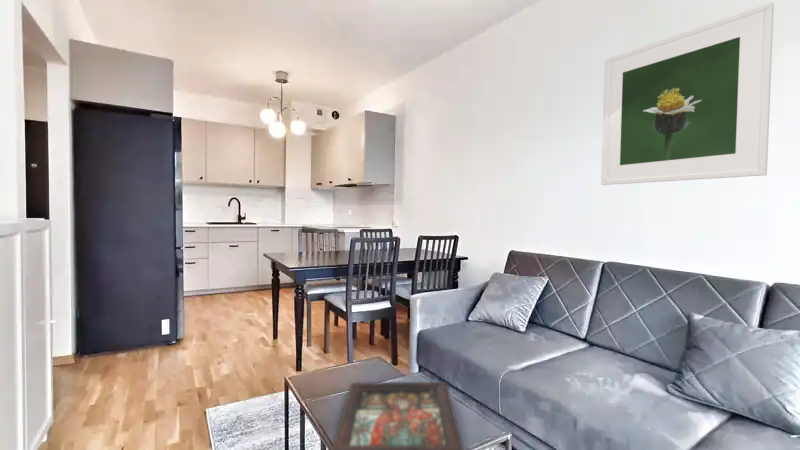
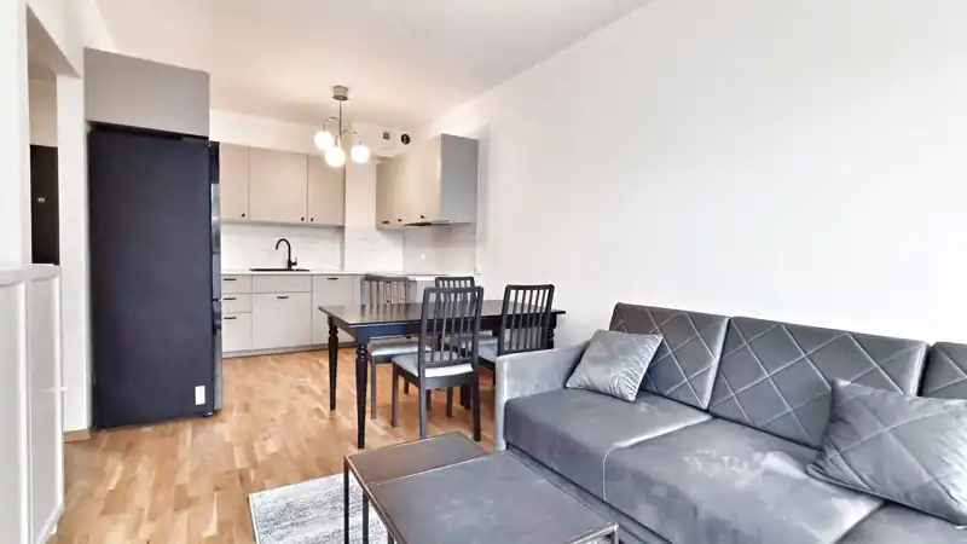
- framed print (673, 108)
- decorative tray (398, 414)
